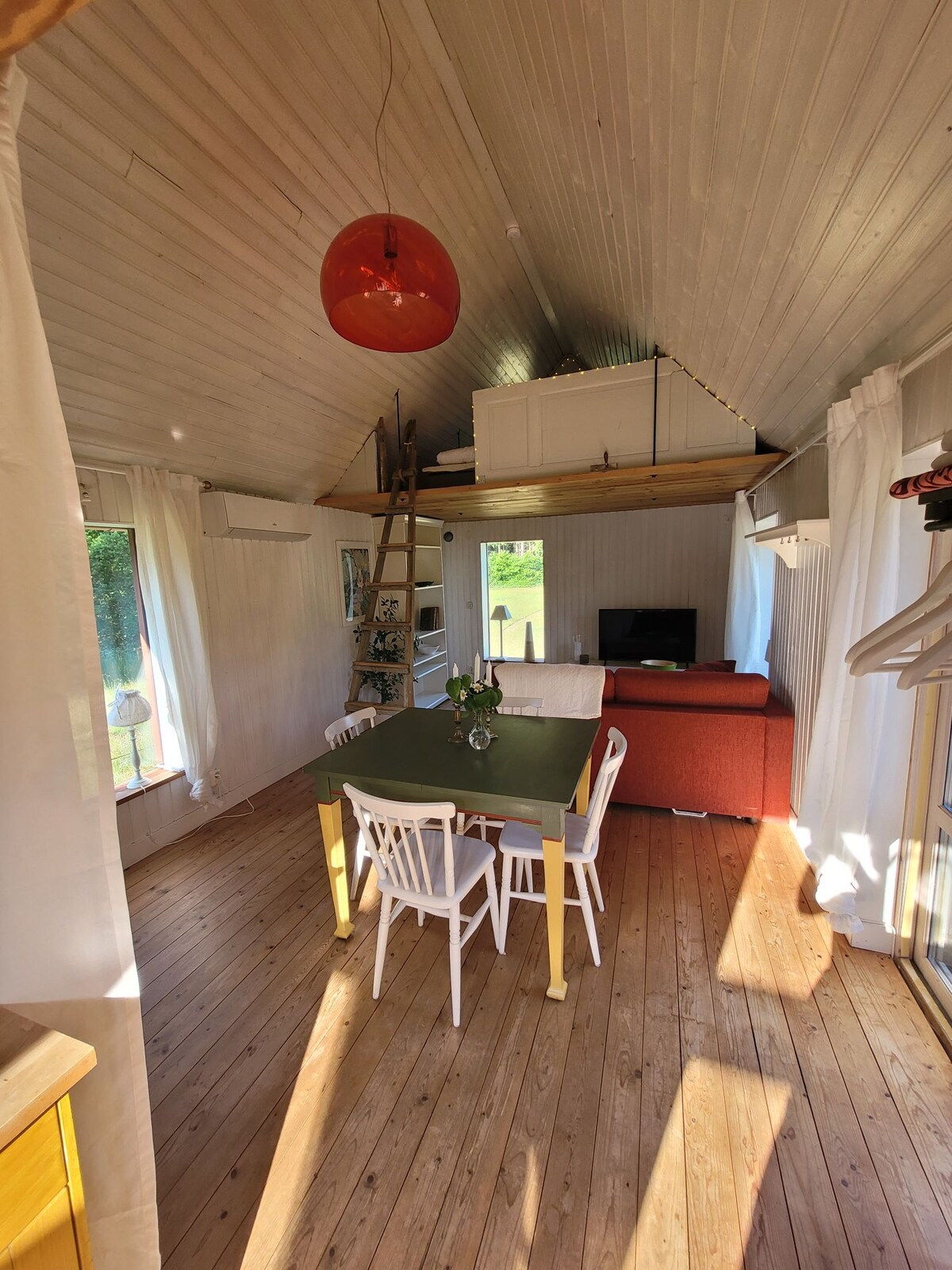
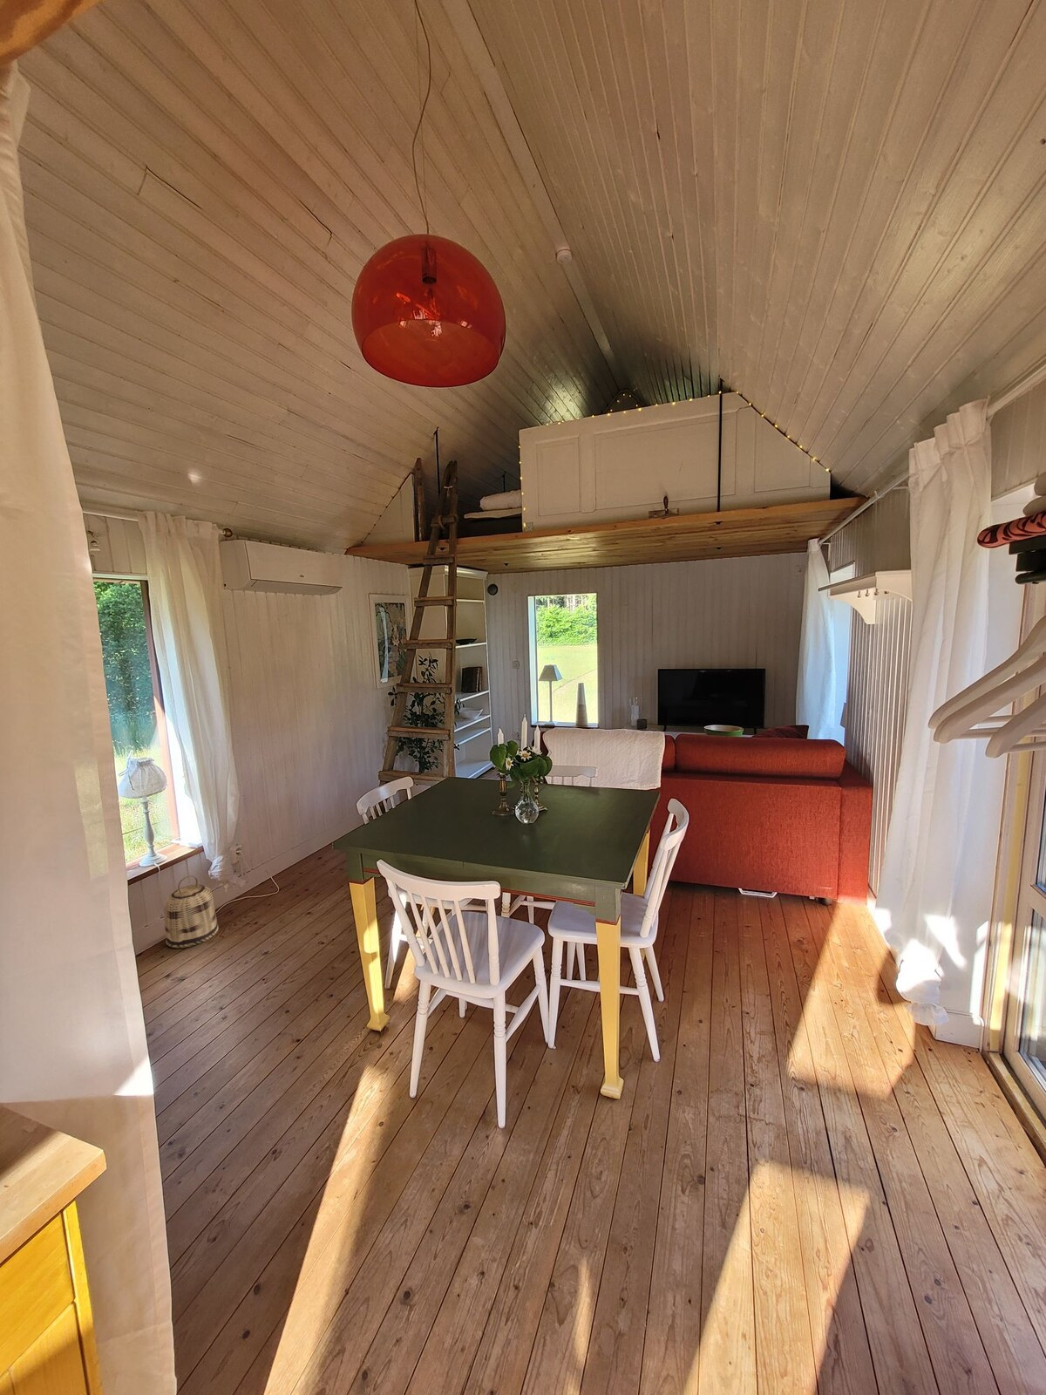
+ basket (189, 906)
